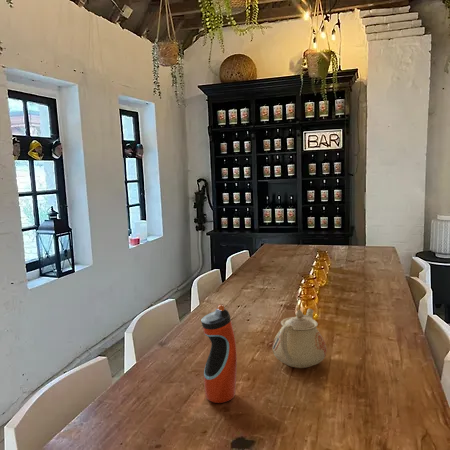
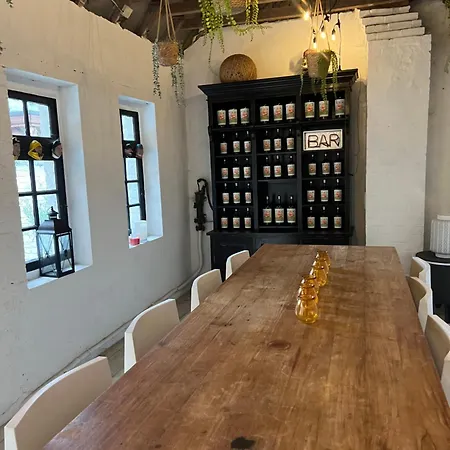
- teapot (298, 335)
- water bottle (219, 351)
